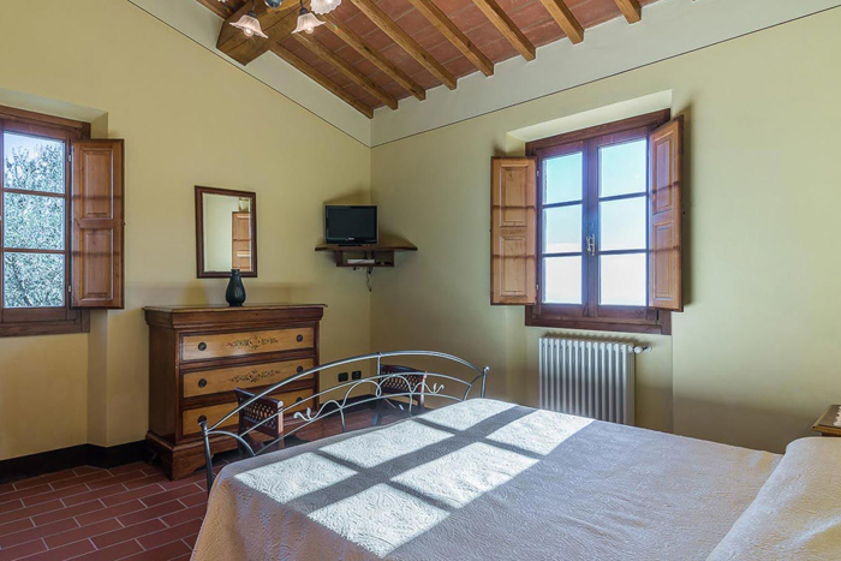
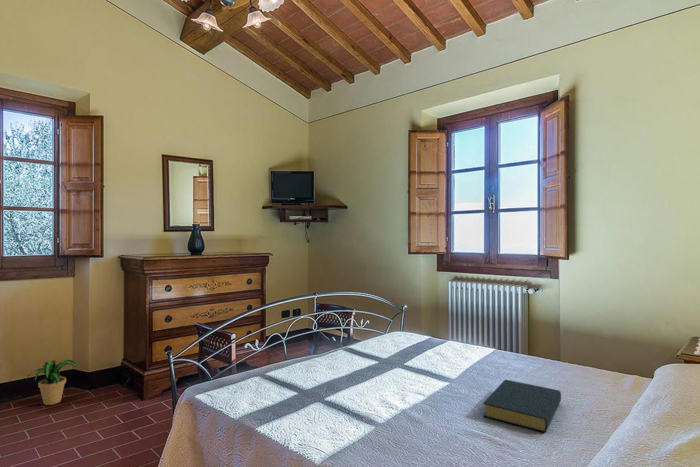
+ hardback book (523, 402)
+ potted plant (52, 381)
